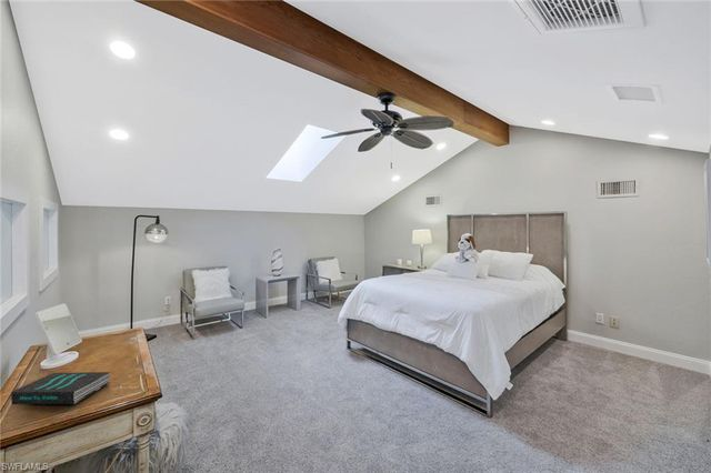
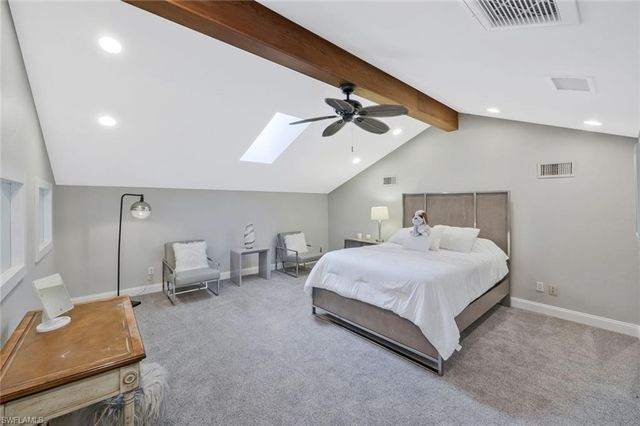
- book (63, 386)
